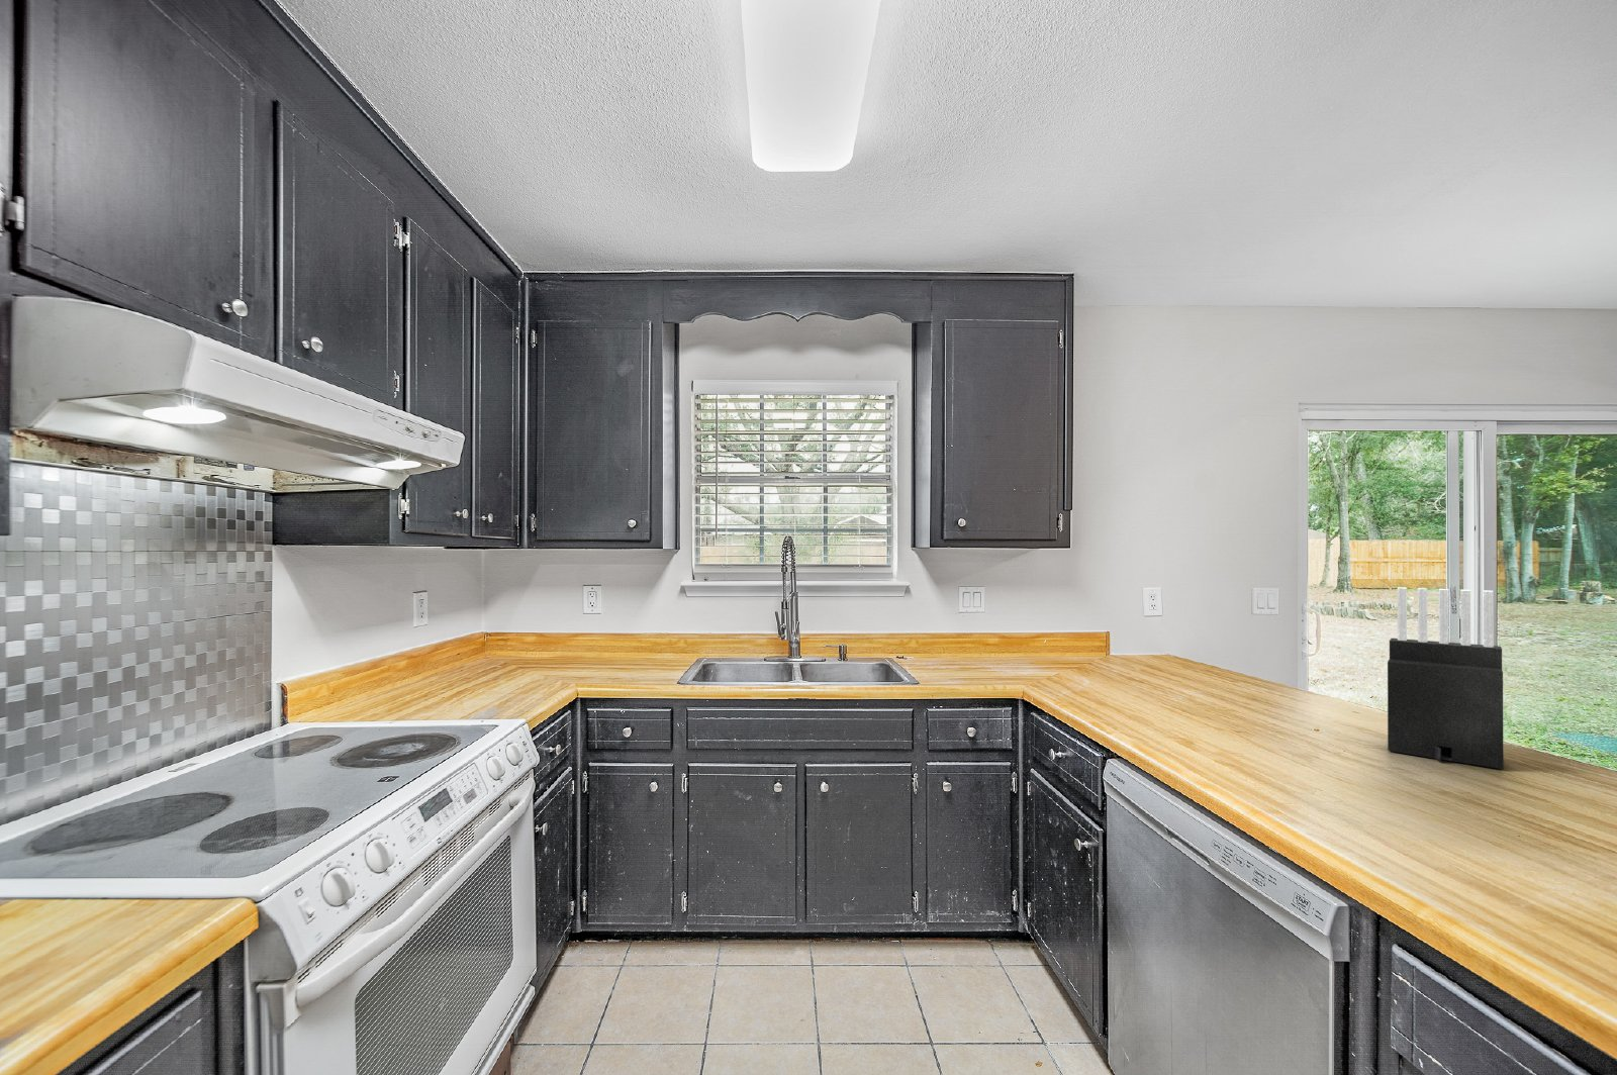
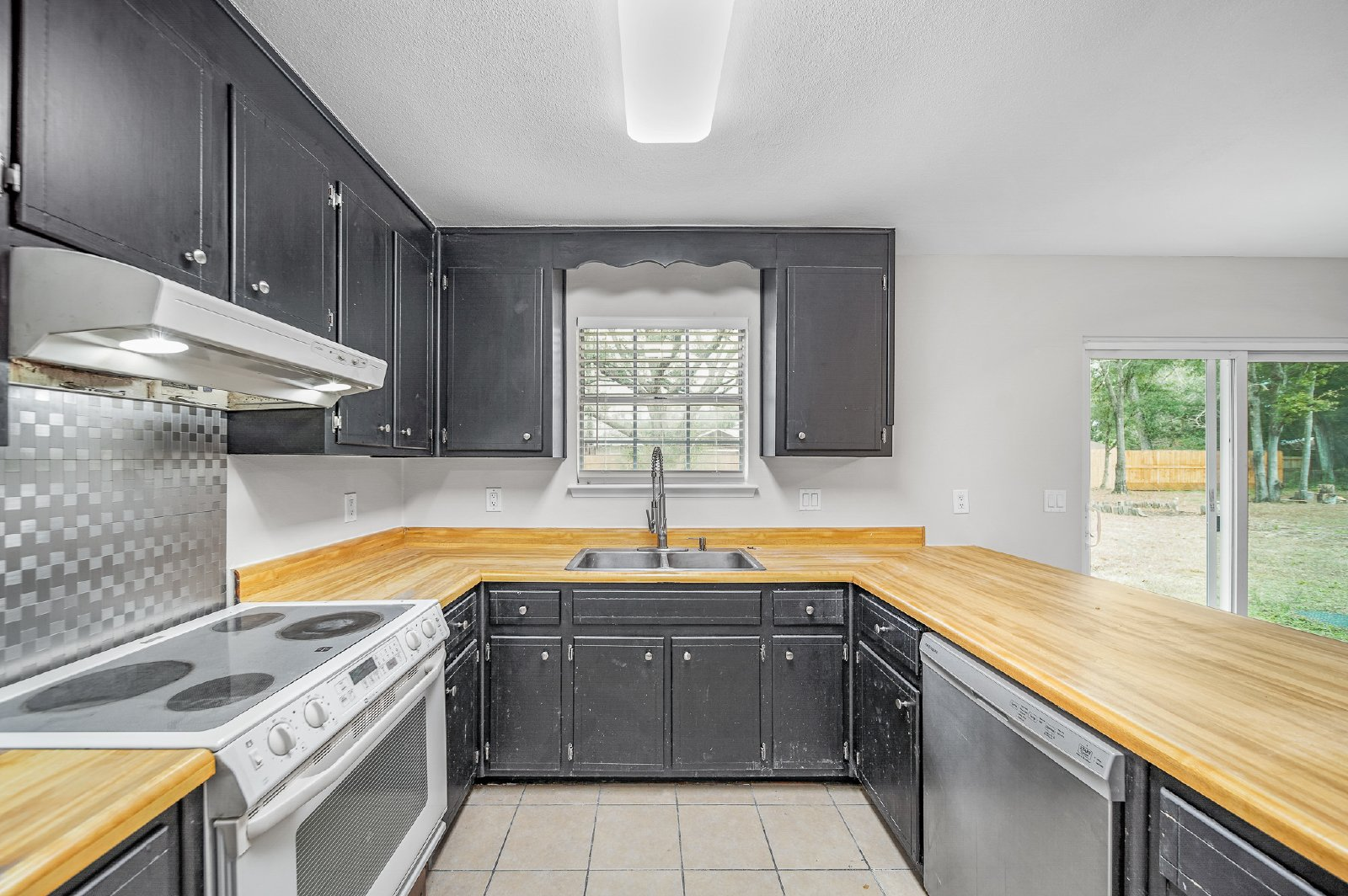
- knife block (1443, 672)
